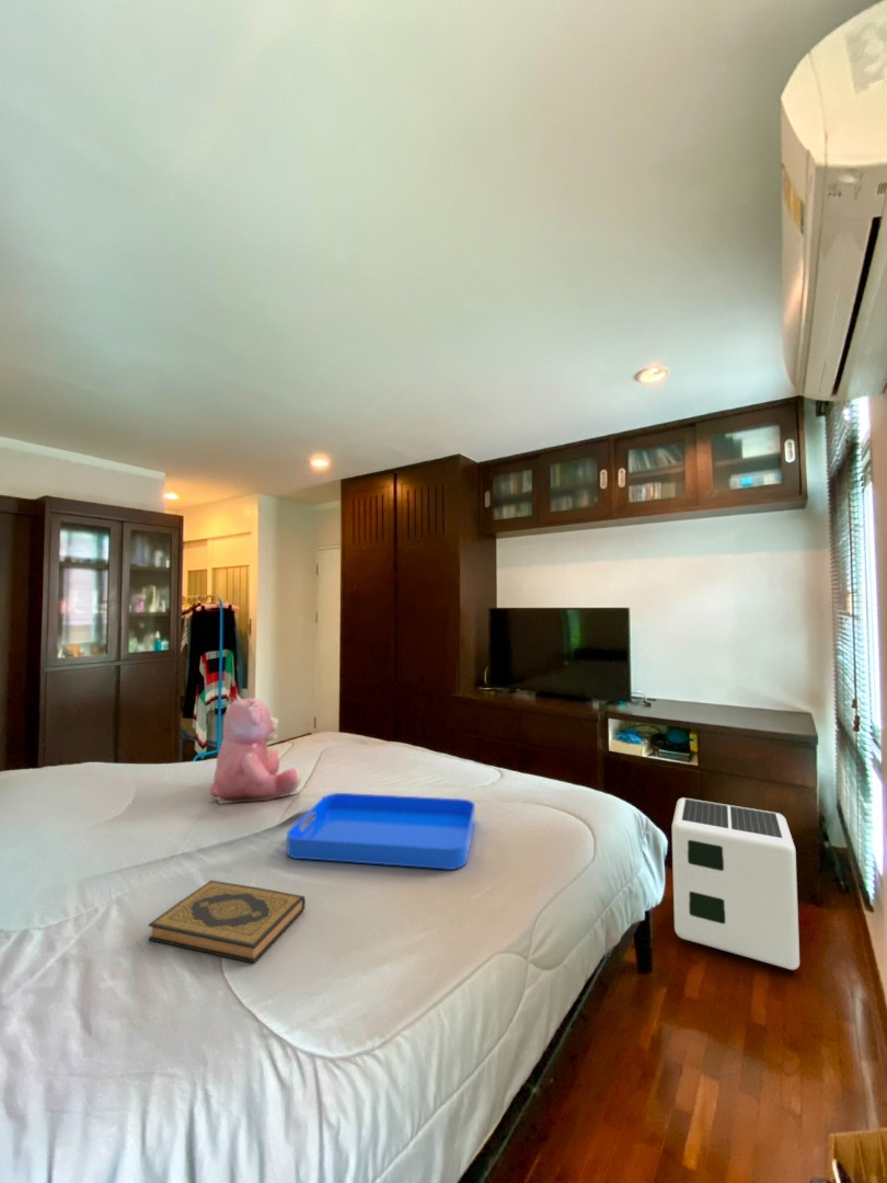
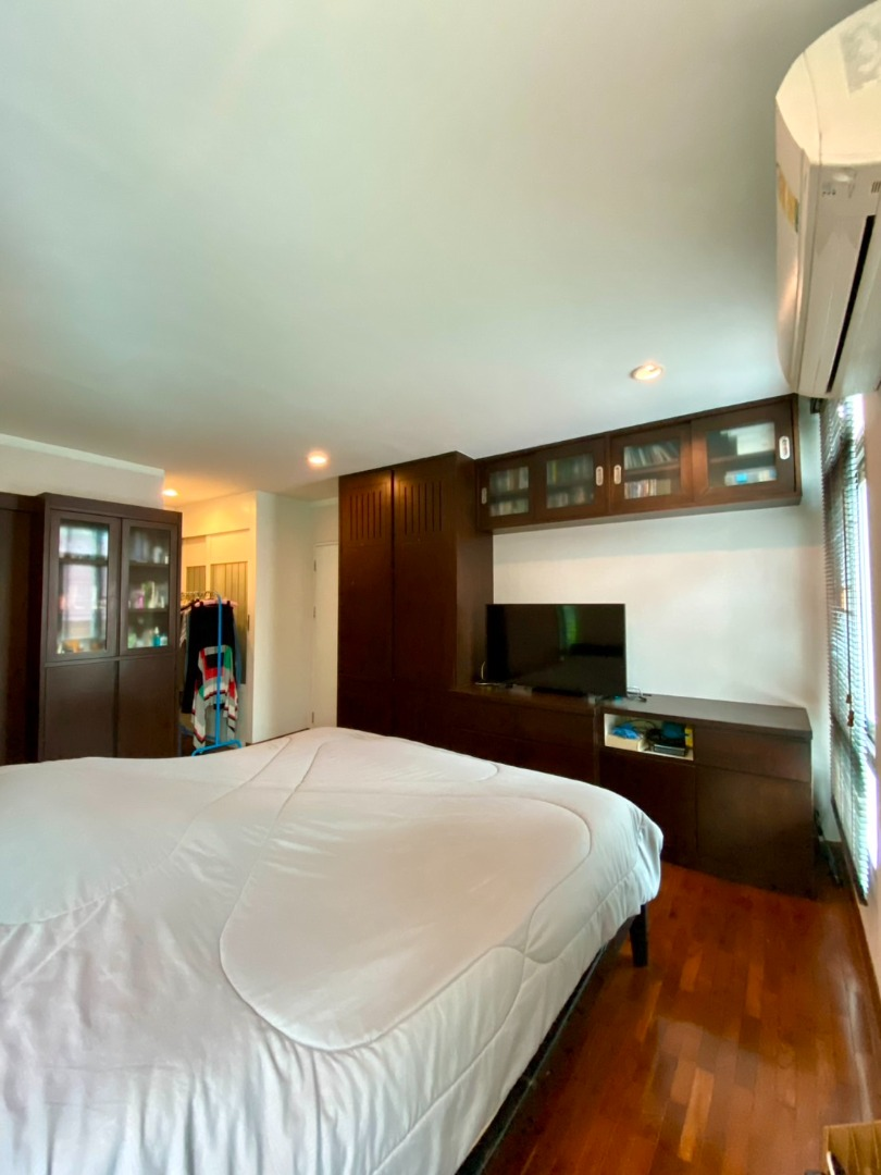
- air purifier (730, 875)
- hardback book (230, 916)
- teddy bear (262, 743)
- serving tray (387, 826)
